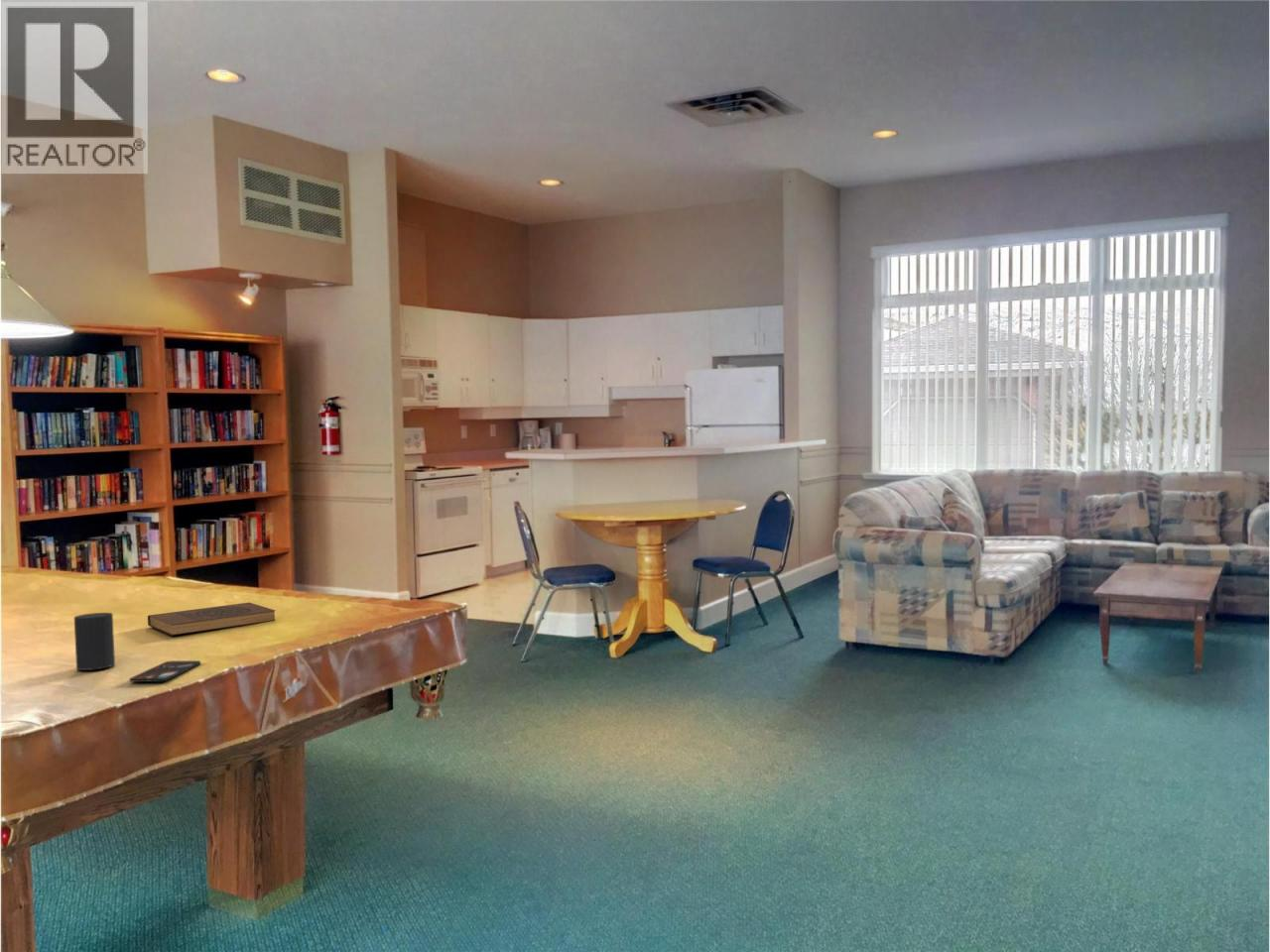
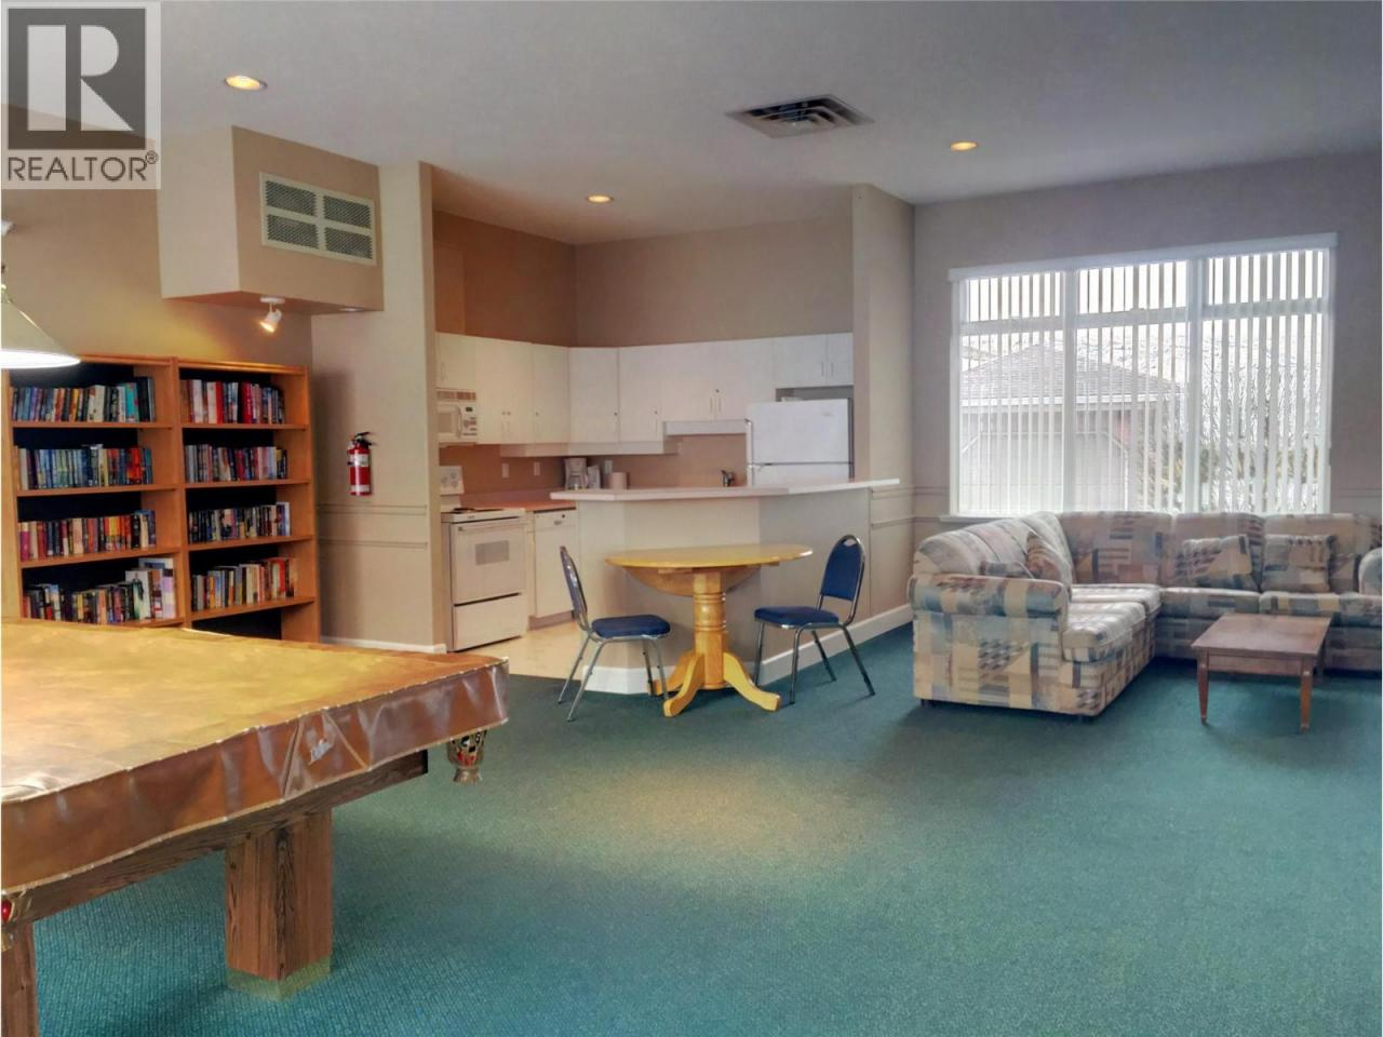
- book (212, 618)
- smartphone (166, 670)
- cup (94, 641)
